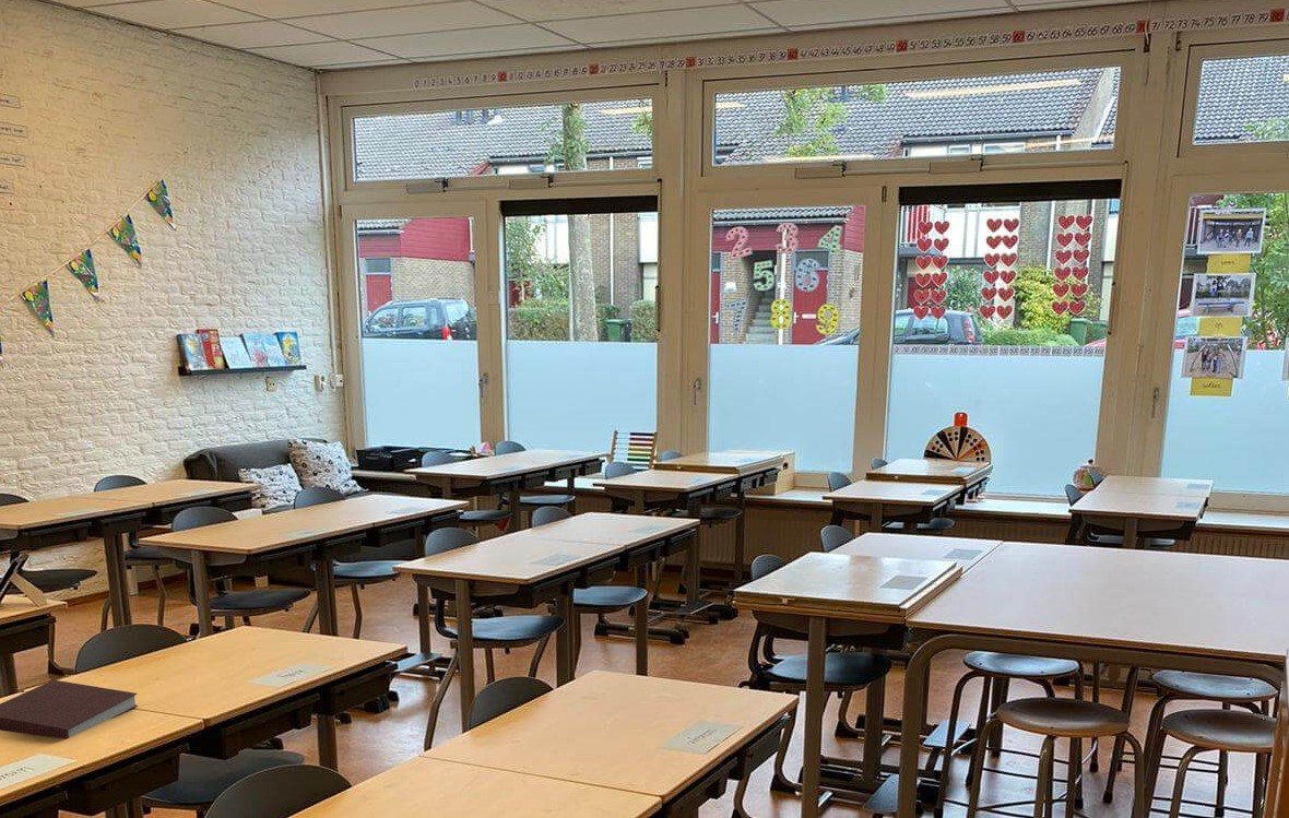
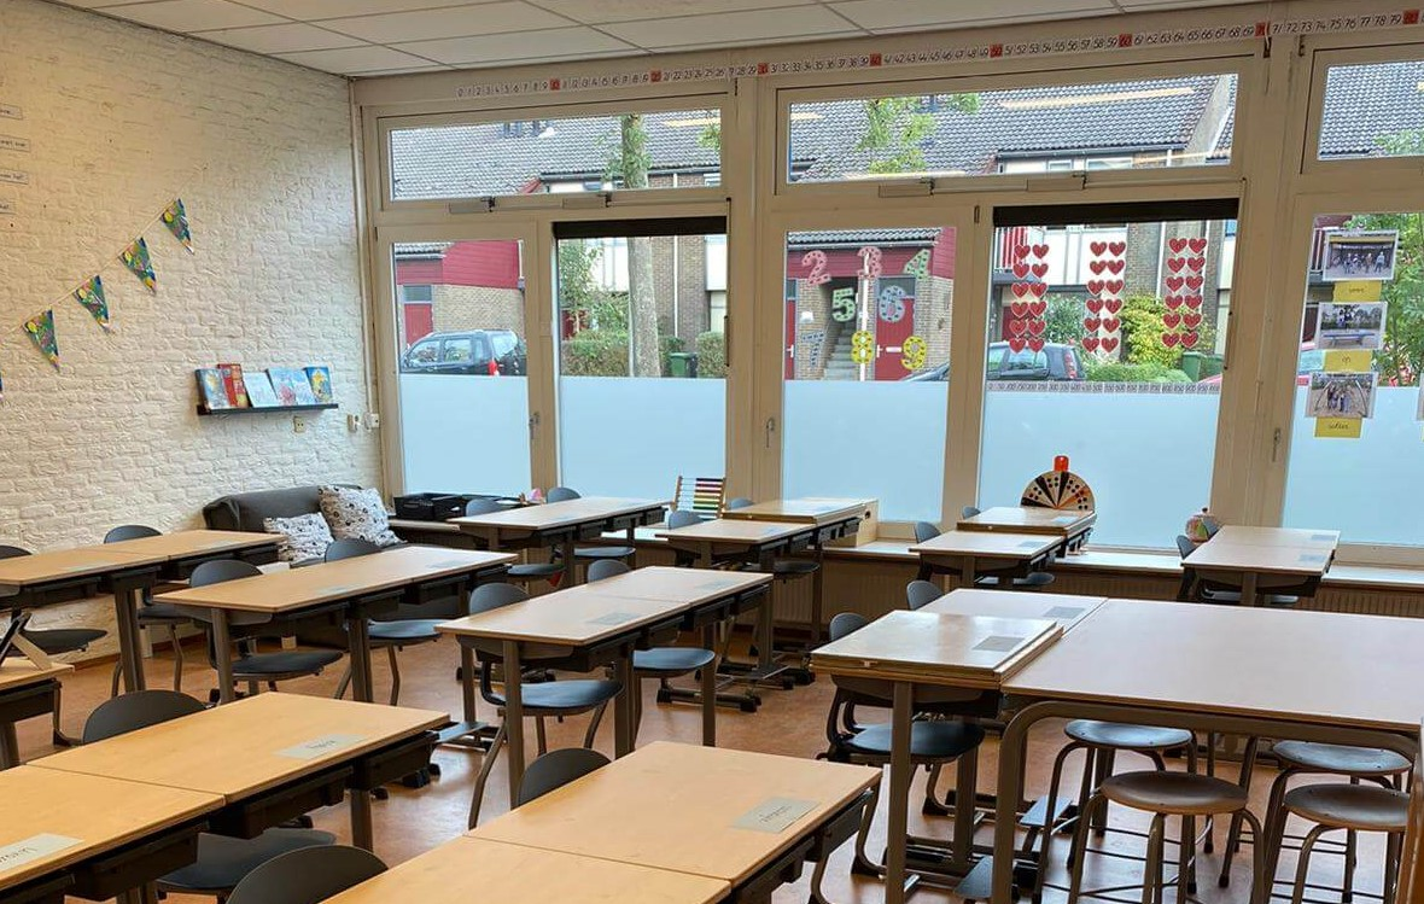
- notebook (59, 709)
